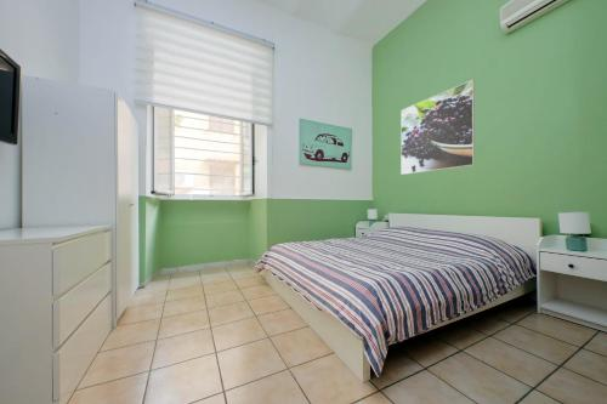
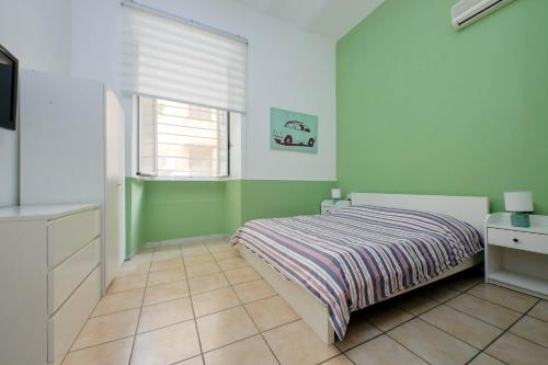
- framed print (432, 133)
